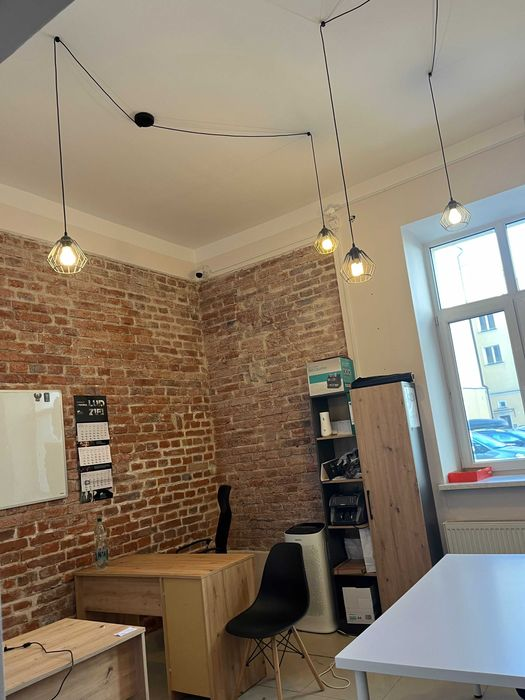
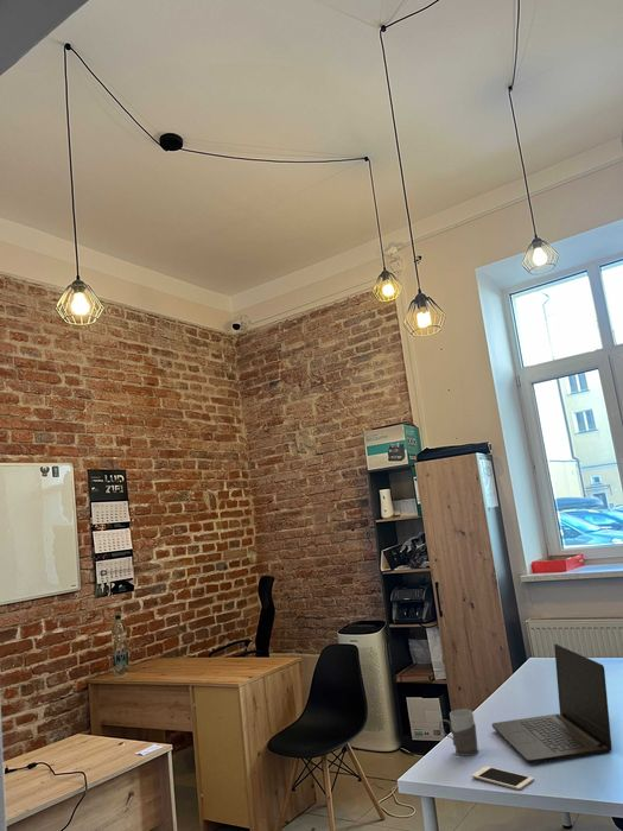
+ cell phone (502, 776)
+ laptop (558, 692)
+ mug (457, 731)
